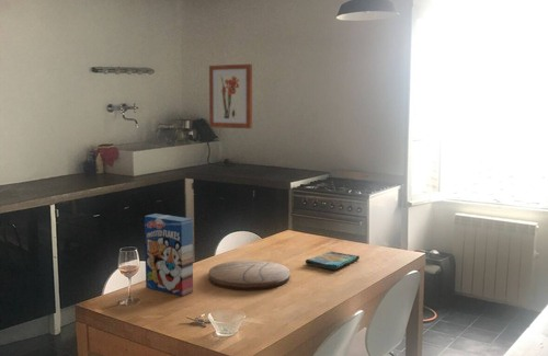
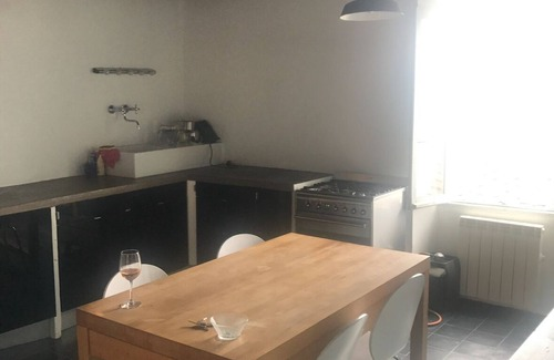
- cutting board (249, 274)
- wall art (230, 96)
- cereal box (168, 253)
- dish towel (332, 259)
